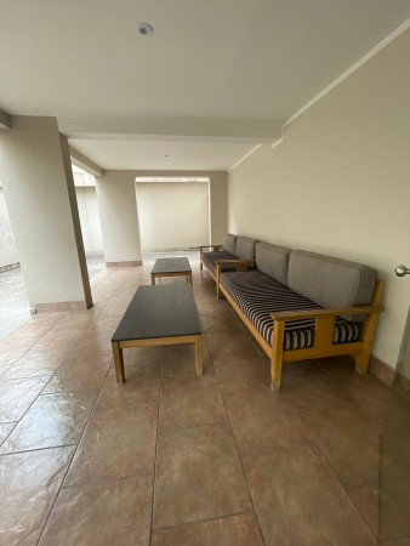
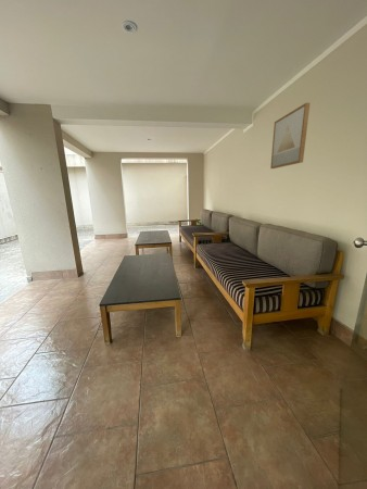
+ wall art (287, 140)
